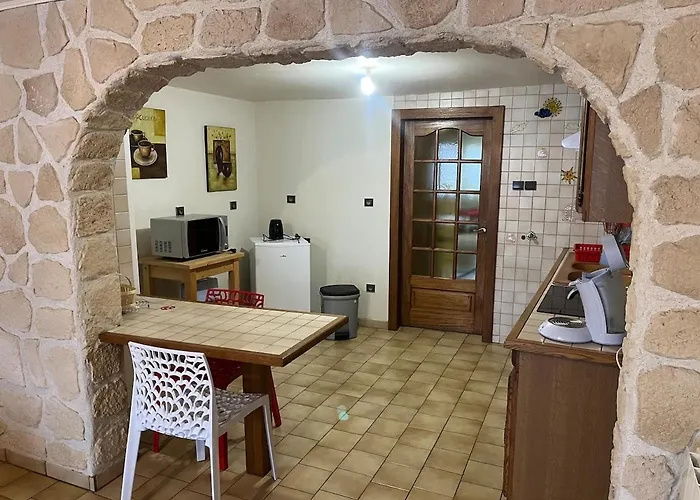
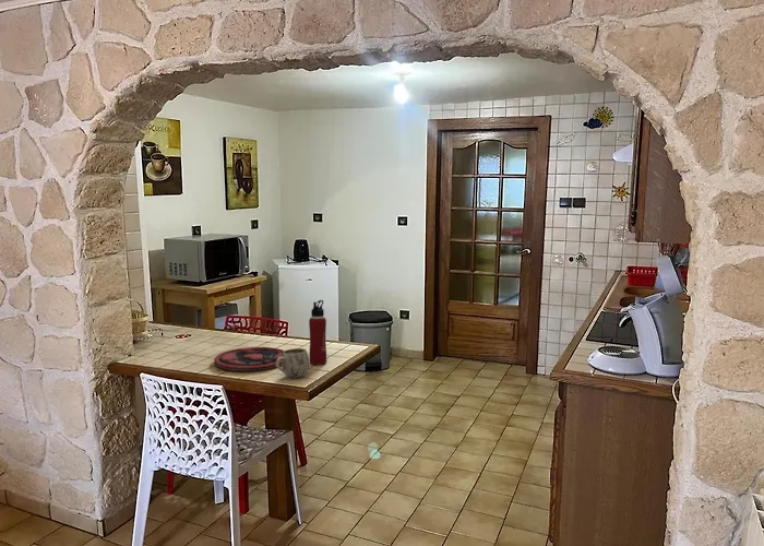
+ plate (252, 357)
+ water bottle (318, 332)
+ mug (291, 364)
